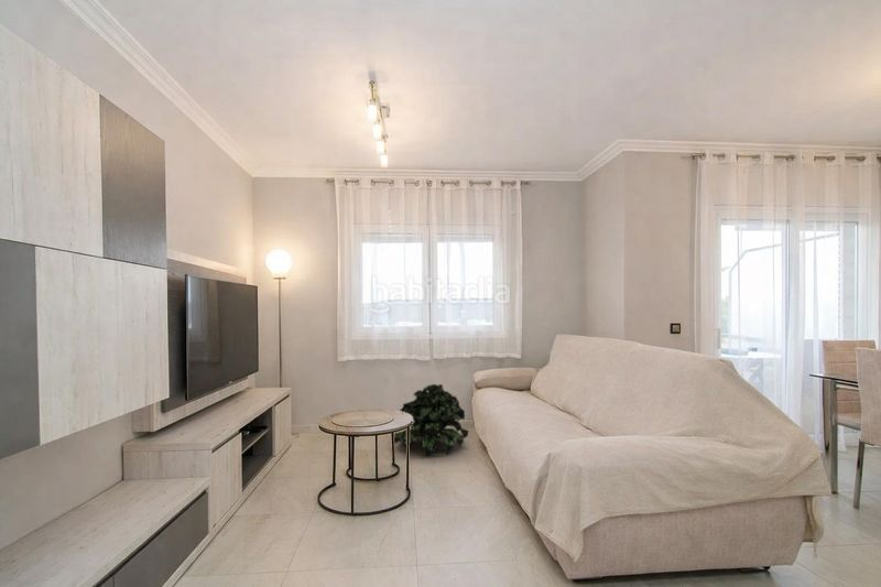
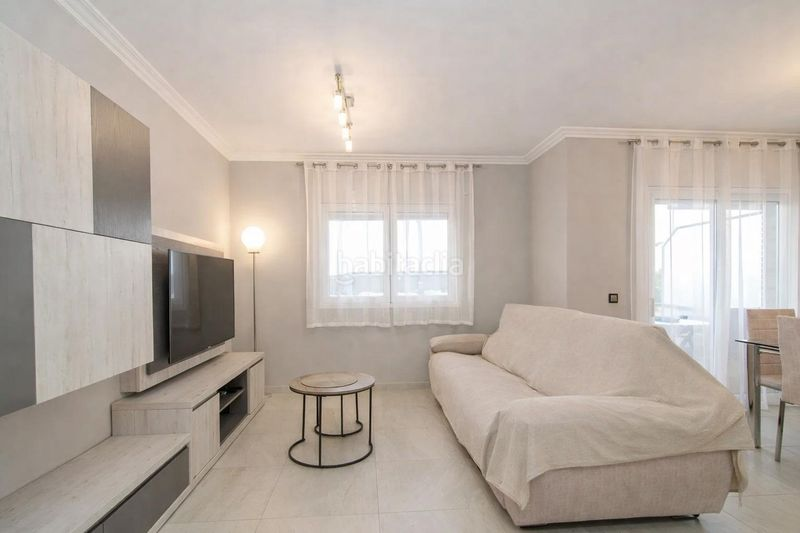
- potted plant (429, 414)
